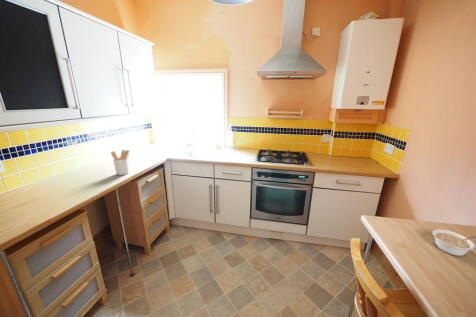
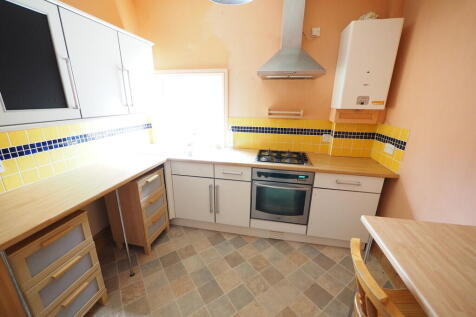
- utensil holder (122, 161)
- legume (451, 242)
